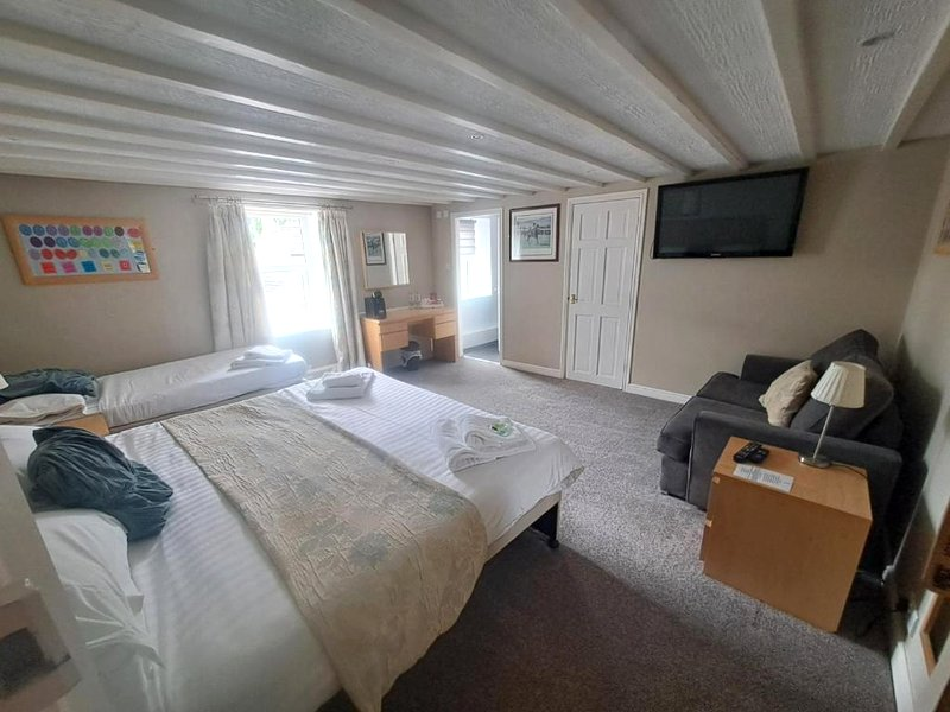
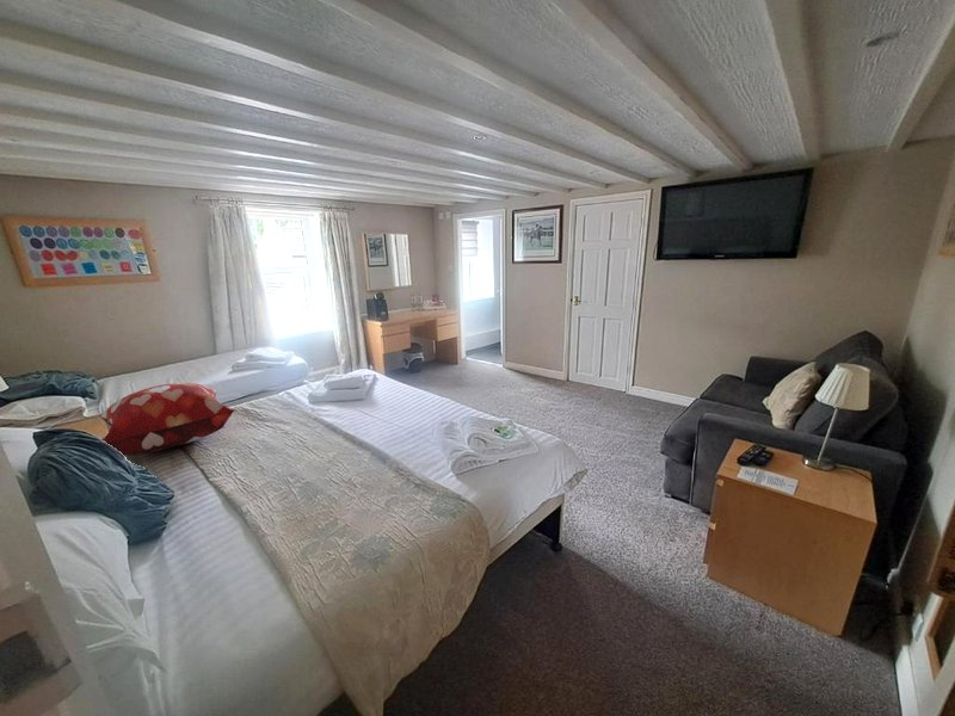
+ decorative pillow (168, 413)
